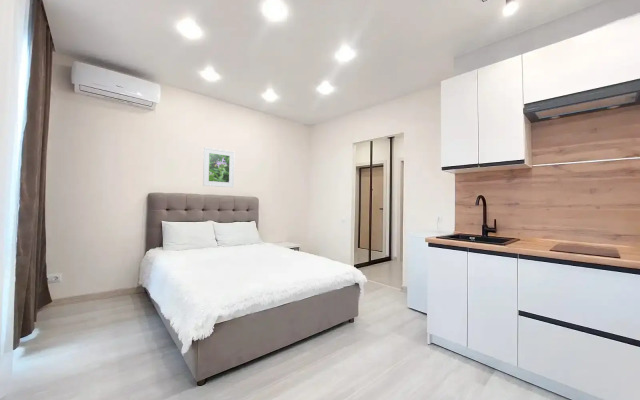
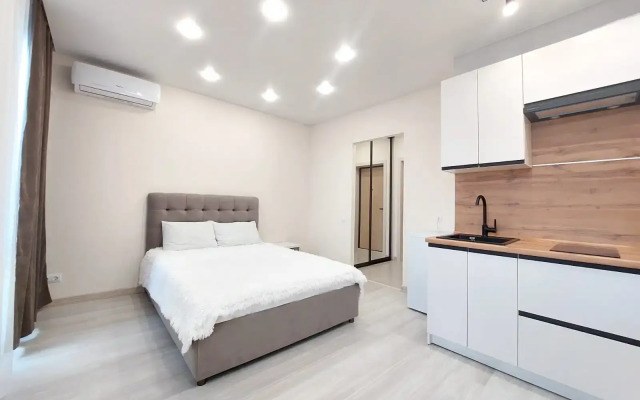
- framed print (219, 168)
